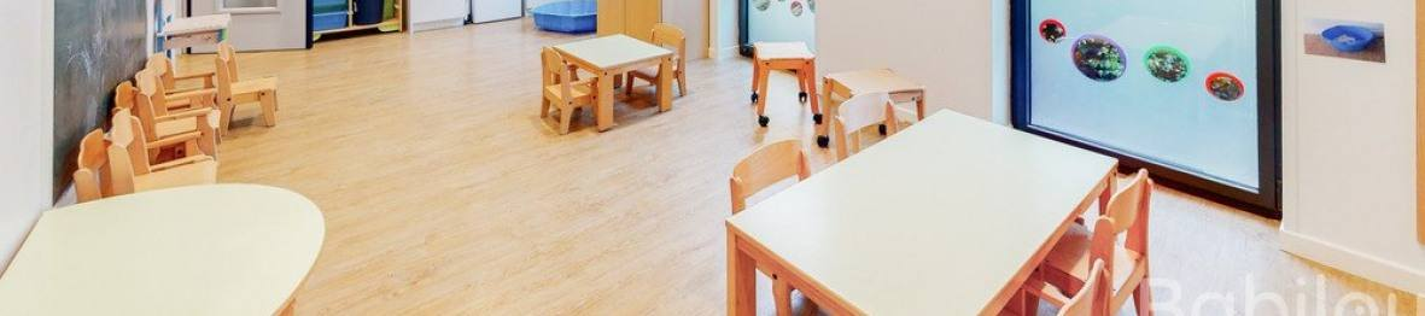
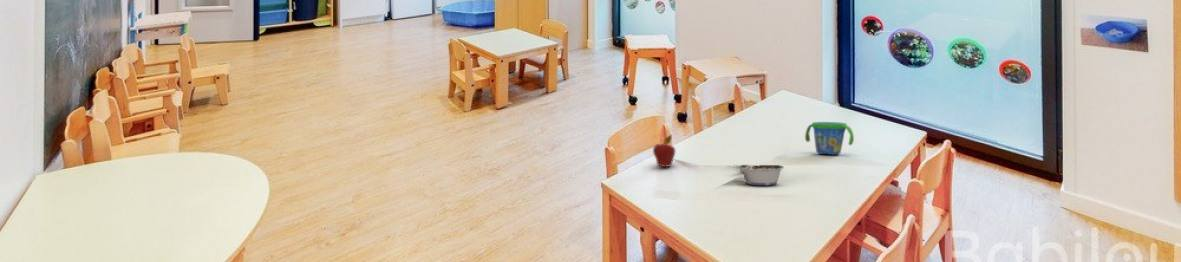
+ snack cup (828, 138)
+ legume (760, 173)
+ fruit (664, 150)
